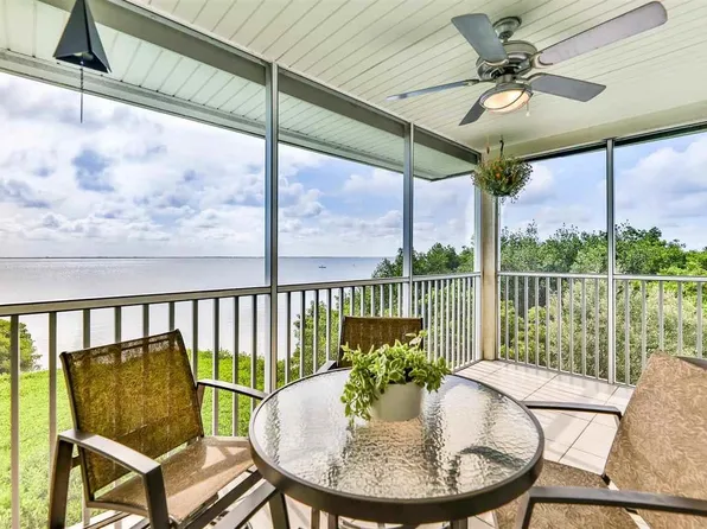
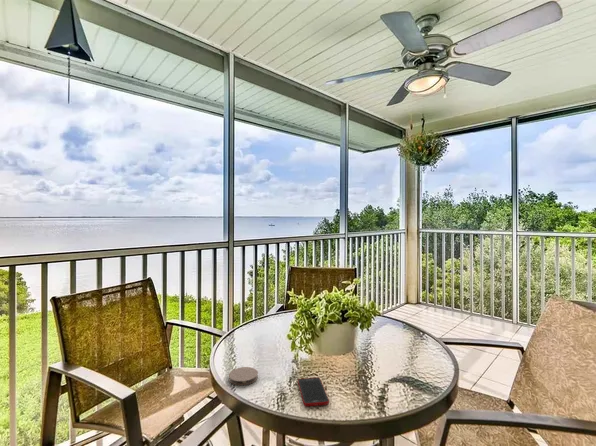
+ coaster (243, 375)
+ cell phone (312, 390)
